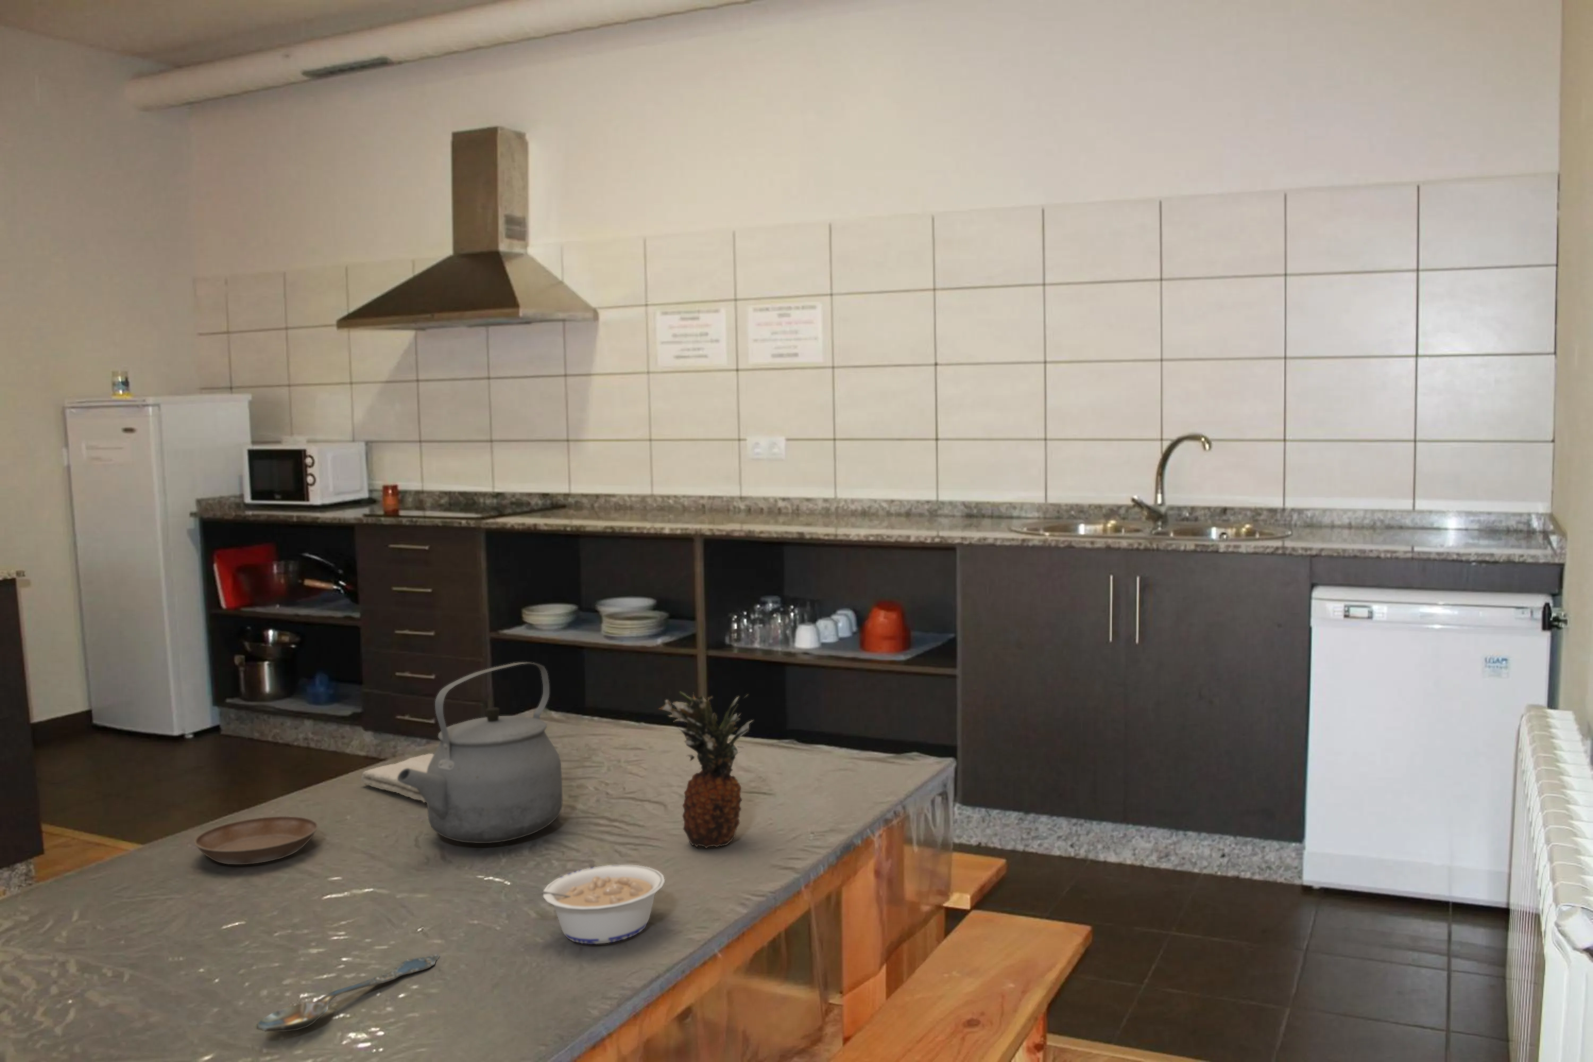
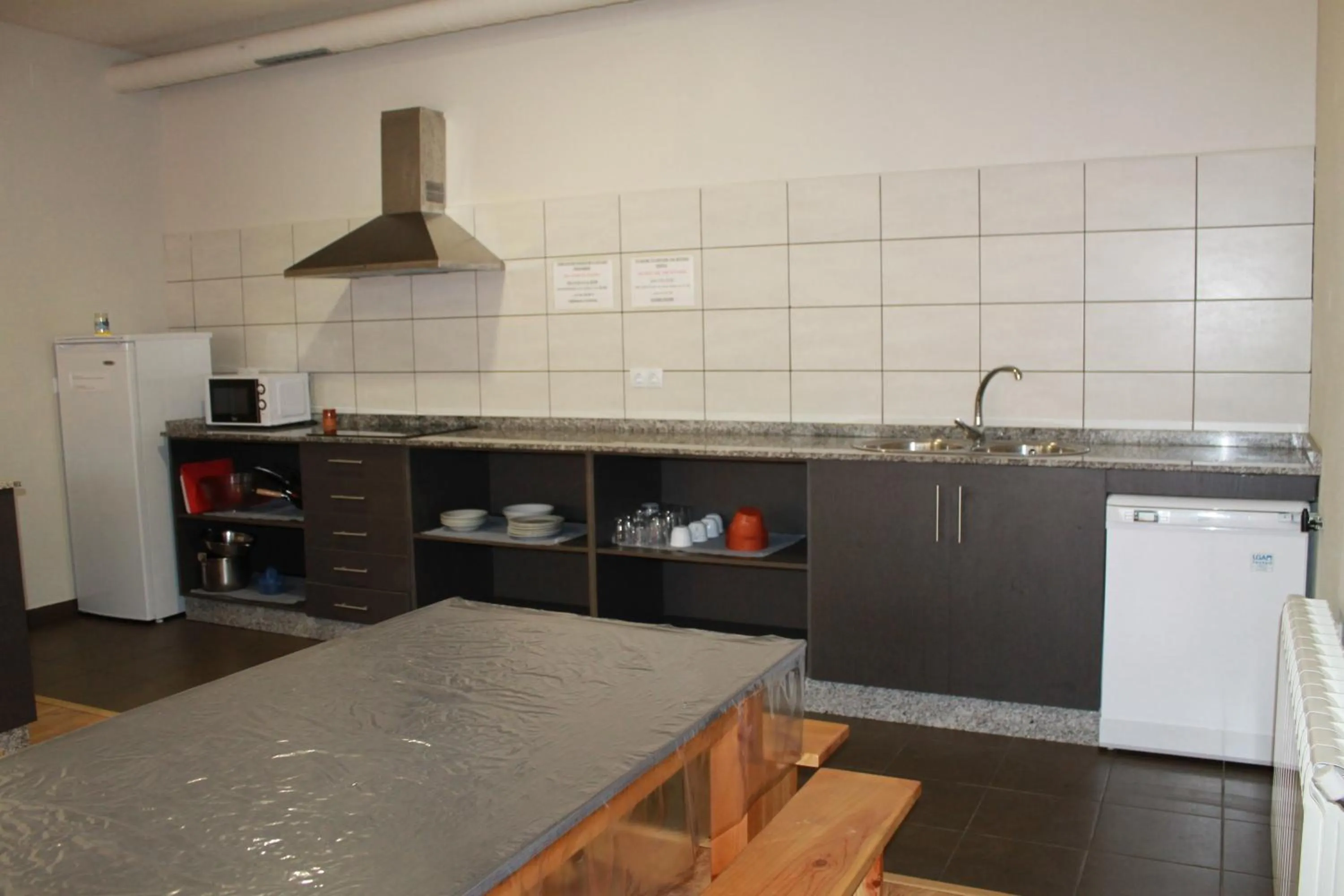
- saucer (257, 842)
- washcloth (426, 772)
- tea kettle (478, 755)
- legume (601, 903)
- spoon (354, 990)
- fruit (705, 764)
